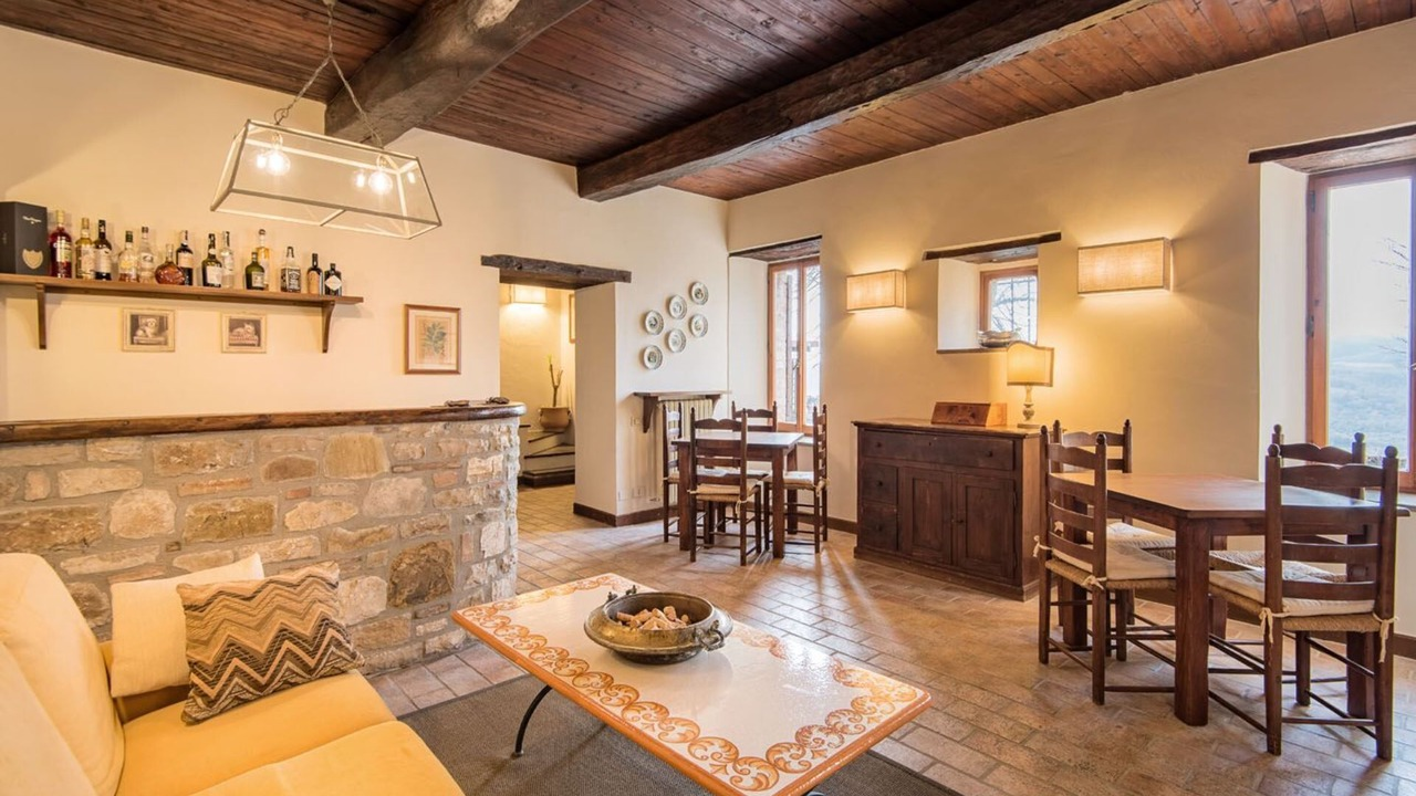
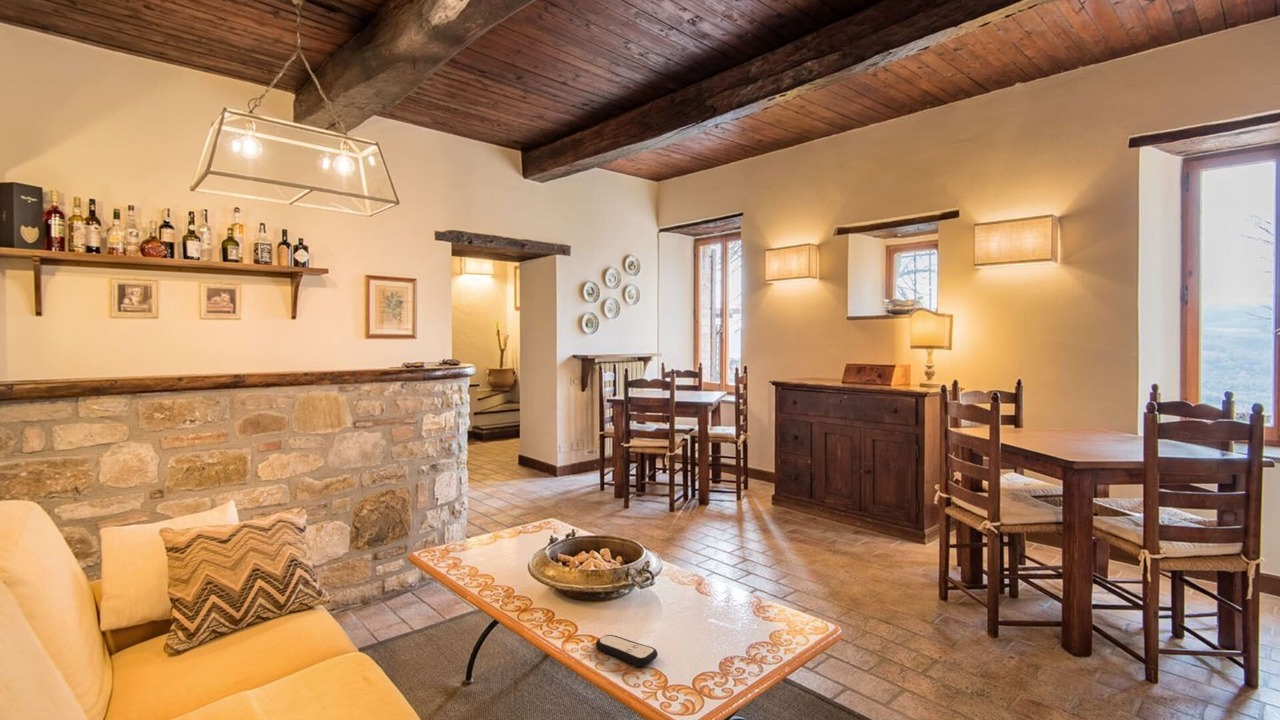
+ remote control (625, 649)
